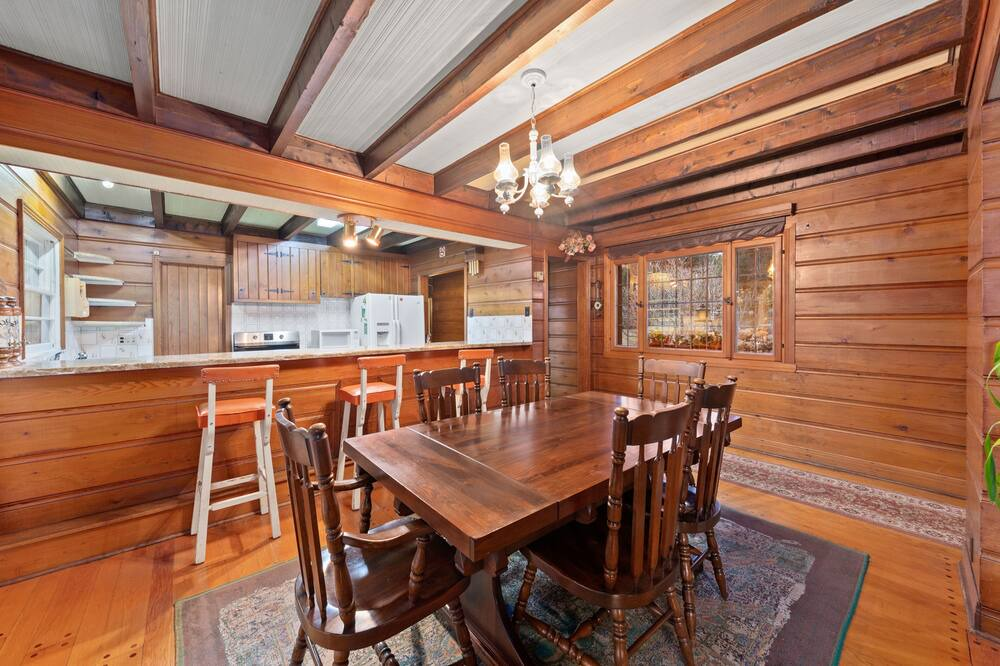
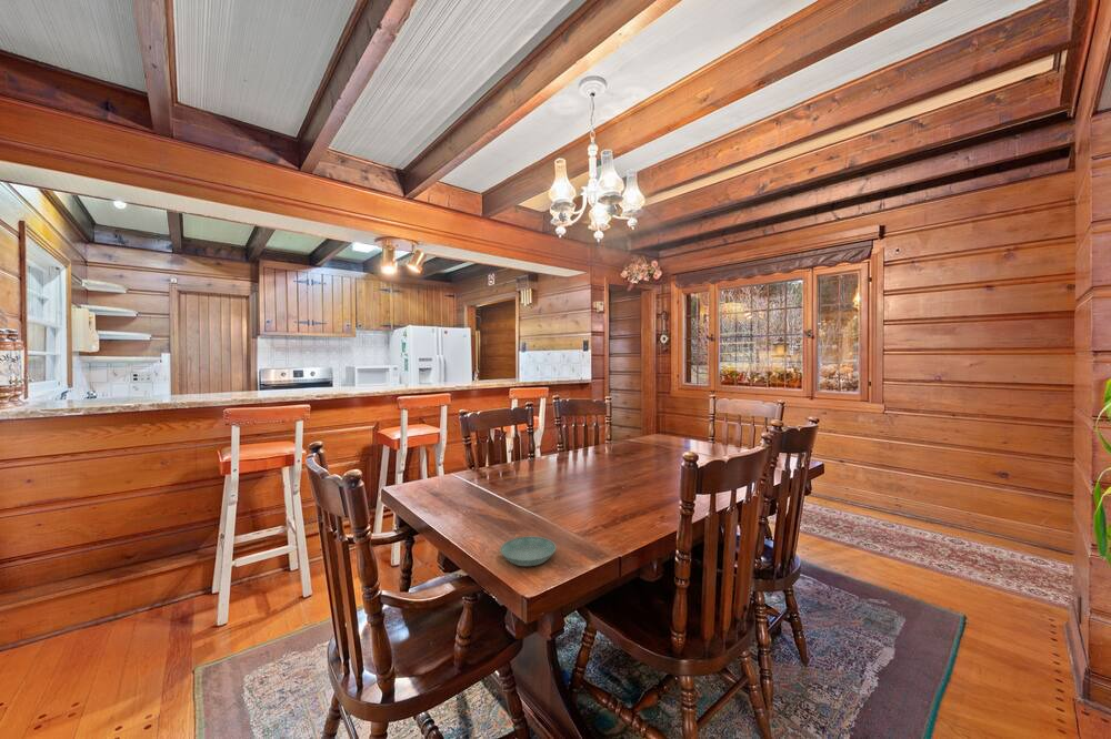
+ saucer (528, 551)
